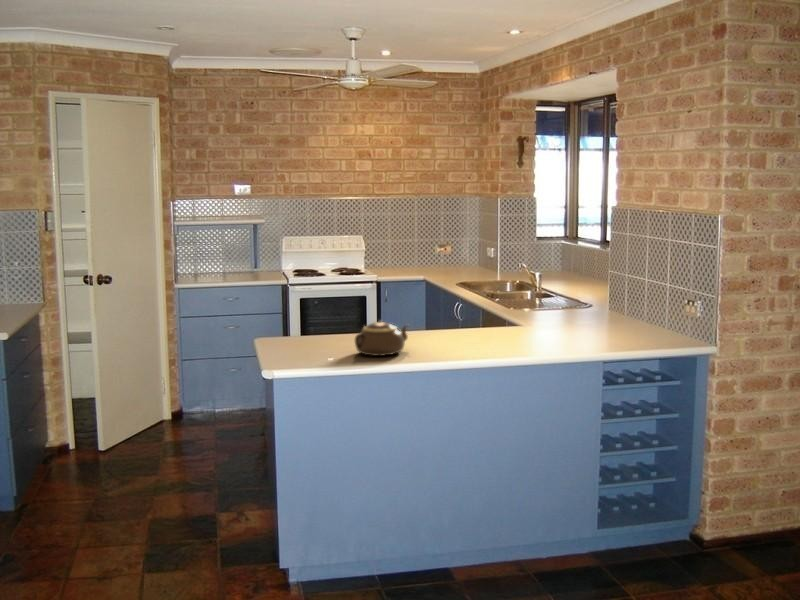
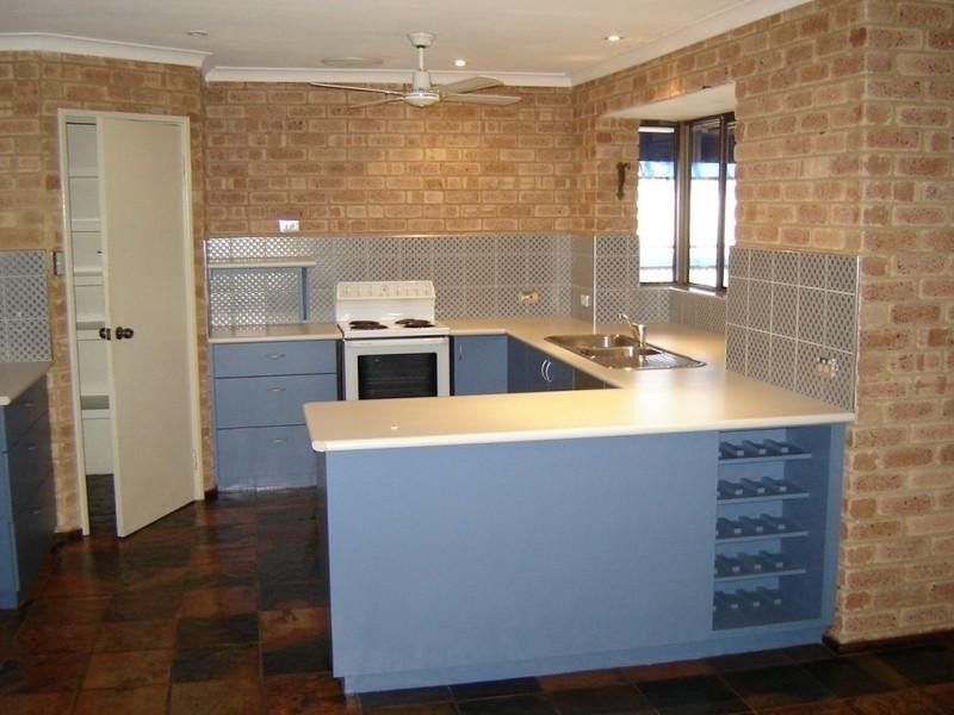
- teapot (380, 336)
